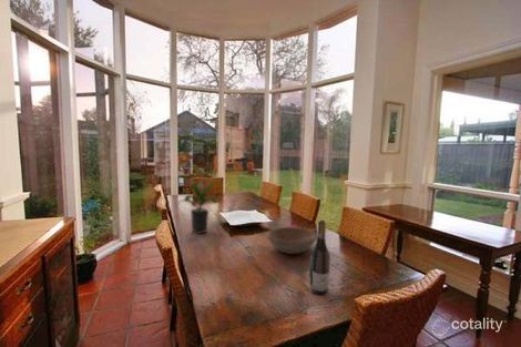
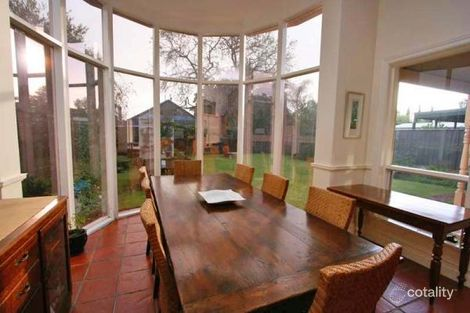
- bowl (290, 241)
- potted plant (198, 206)
- wine bottle (319, 255)
